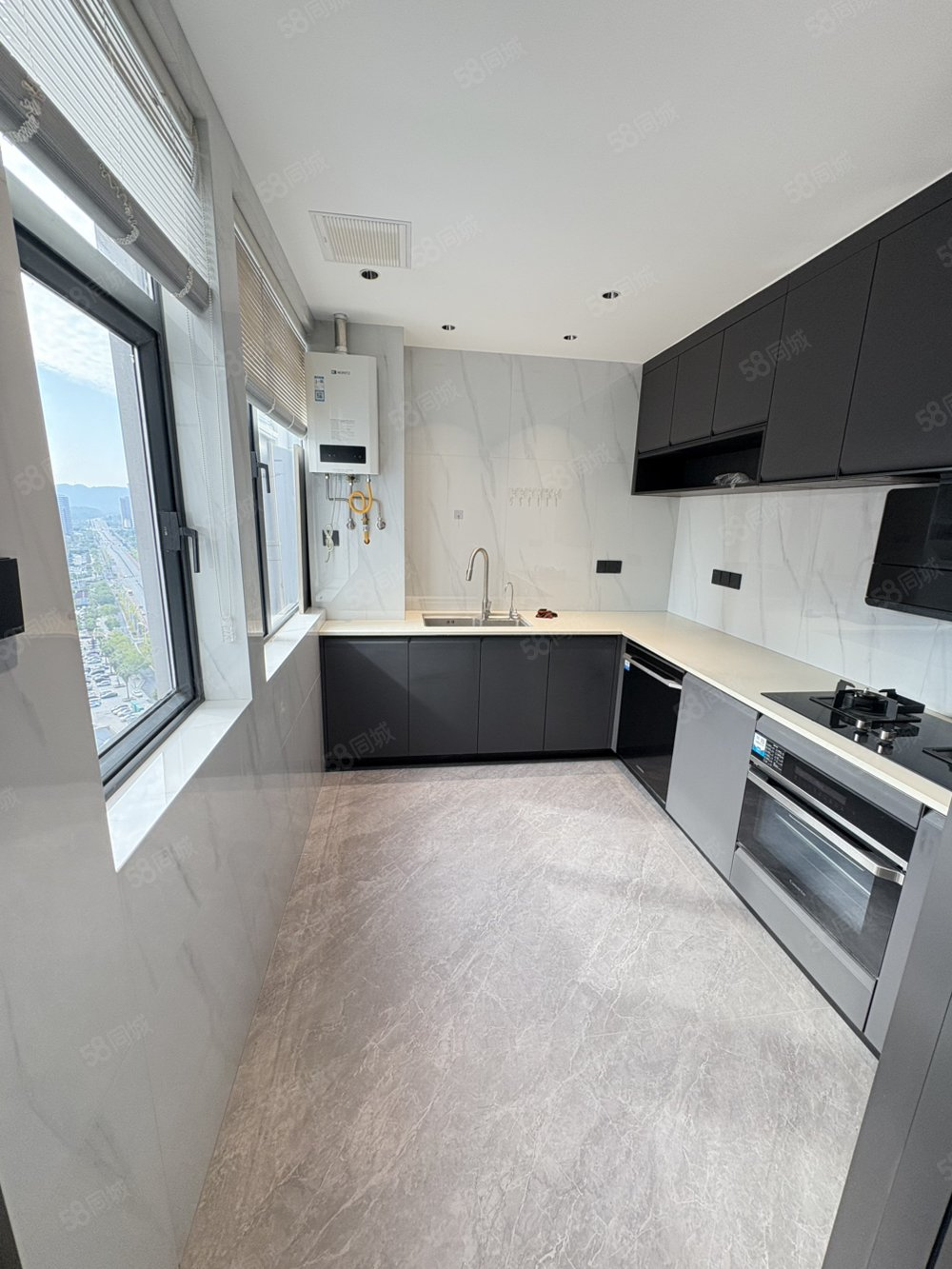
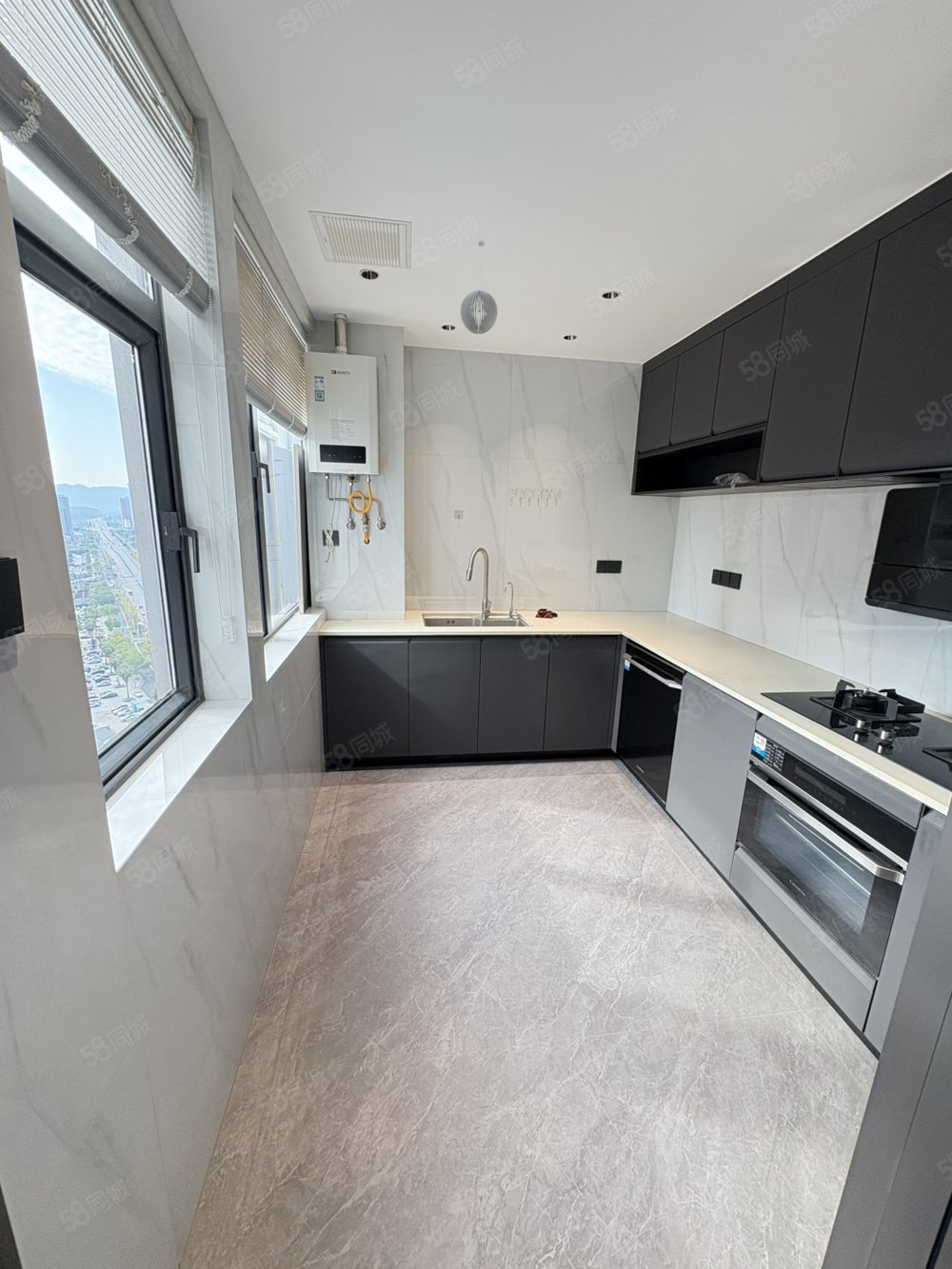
+ pendant light (479, 290)
